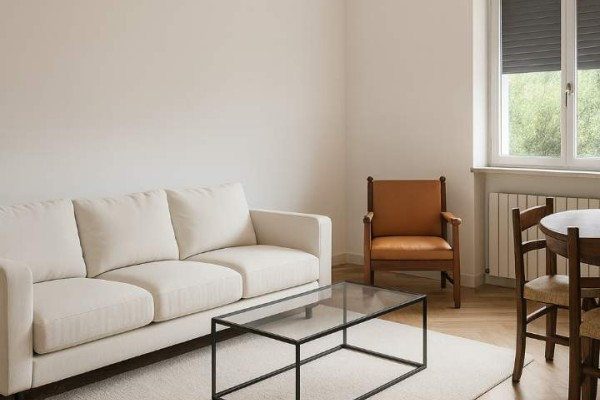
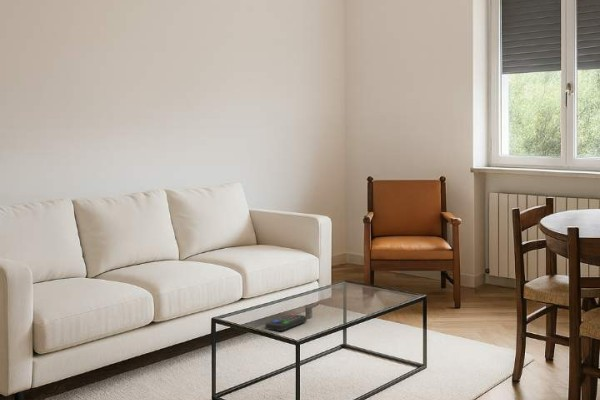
+ remote control (286, 322)
